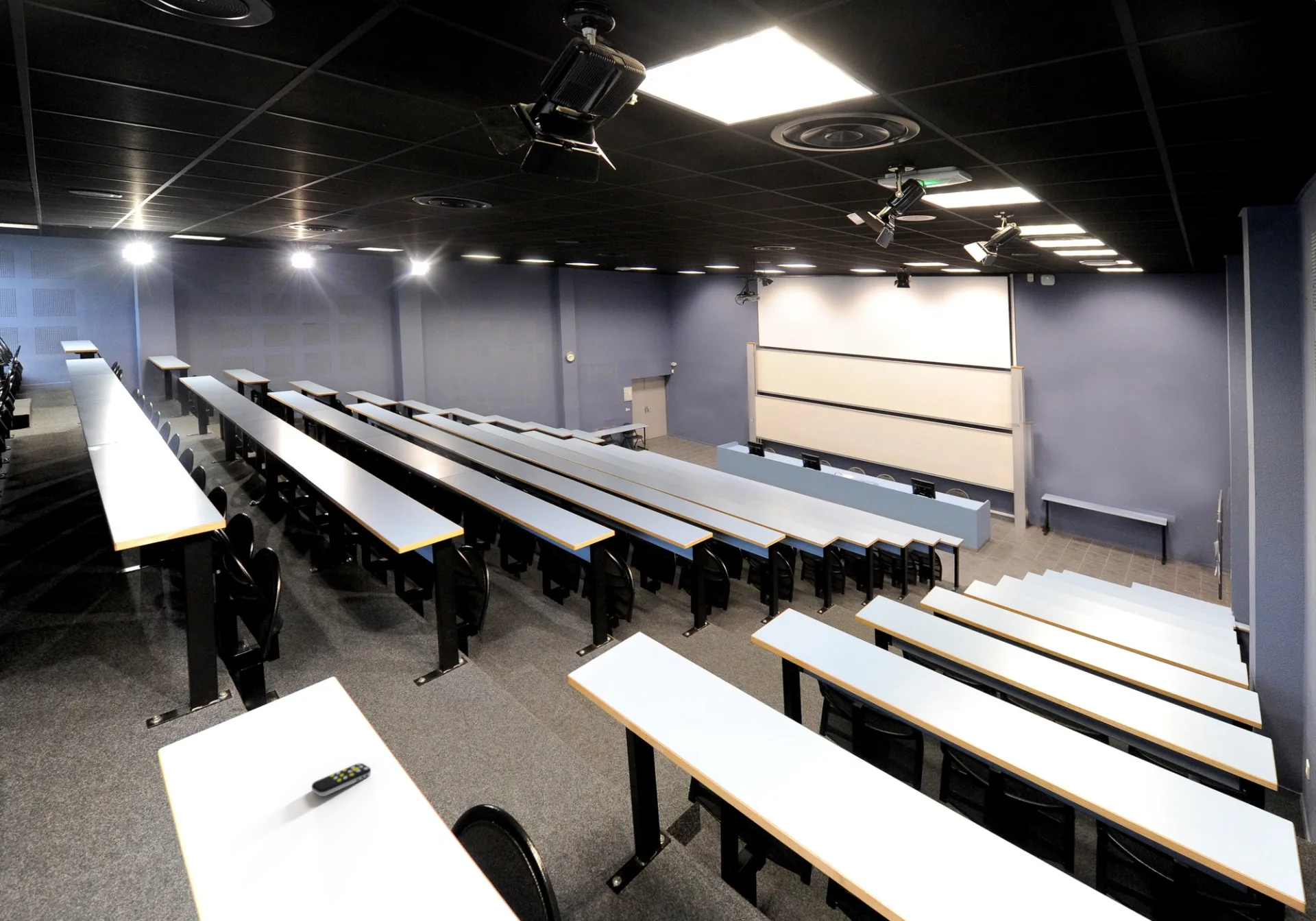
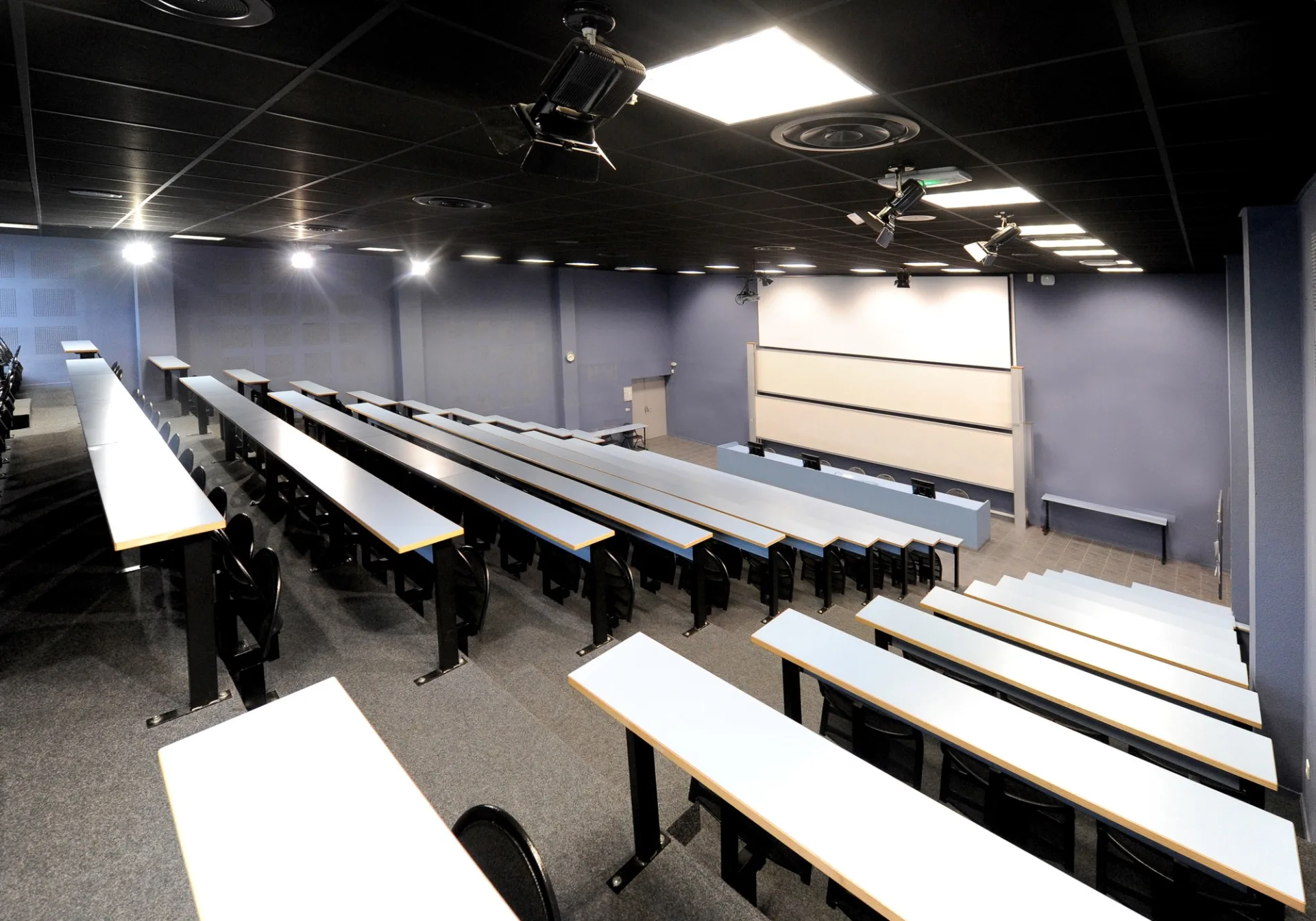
- remote control (341, 778)
